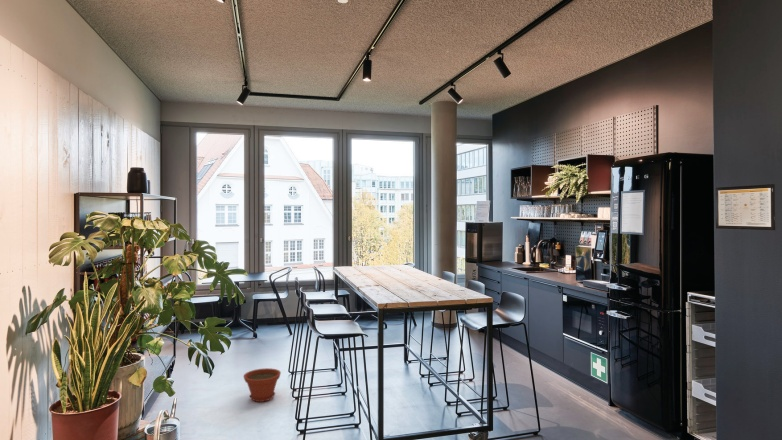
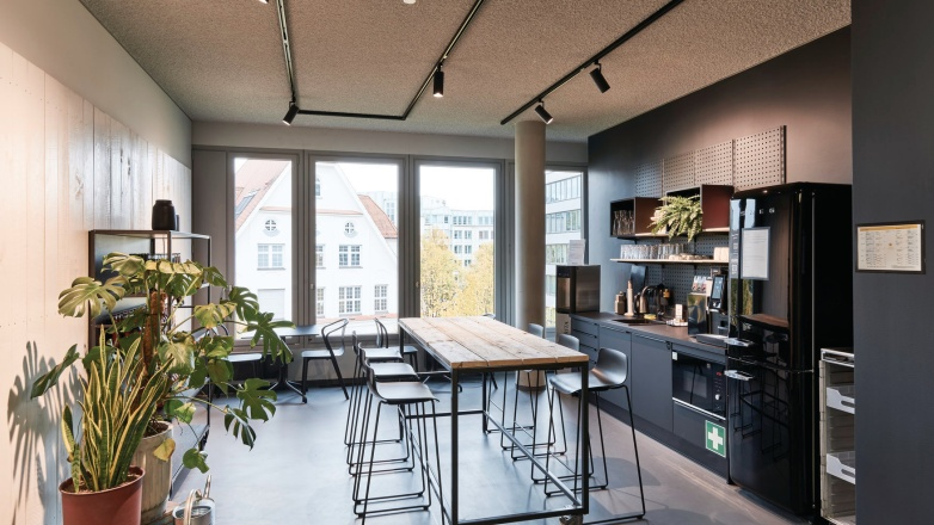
- plant pot (262, 386)
